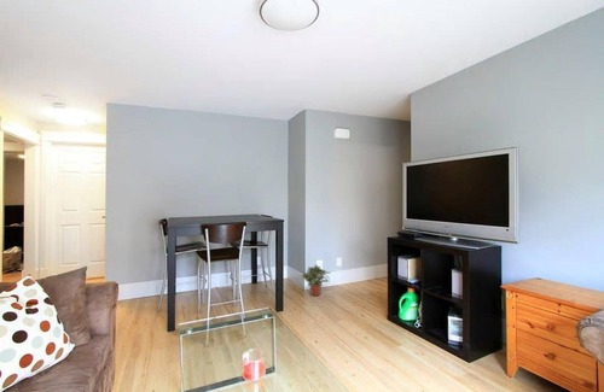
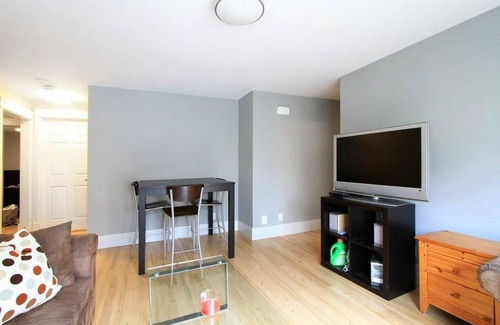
- potted plant (315, 279)
